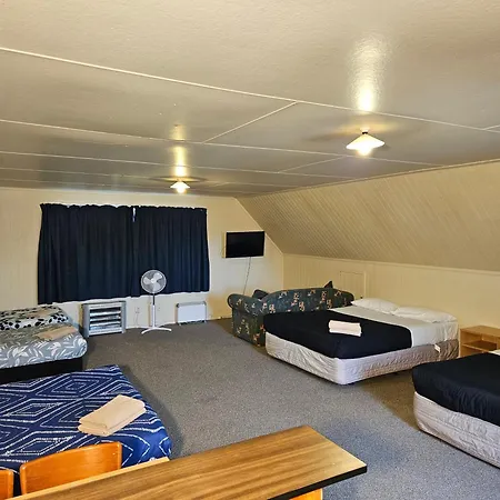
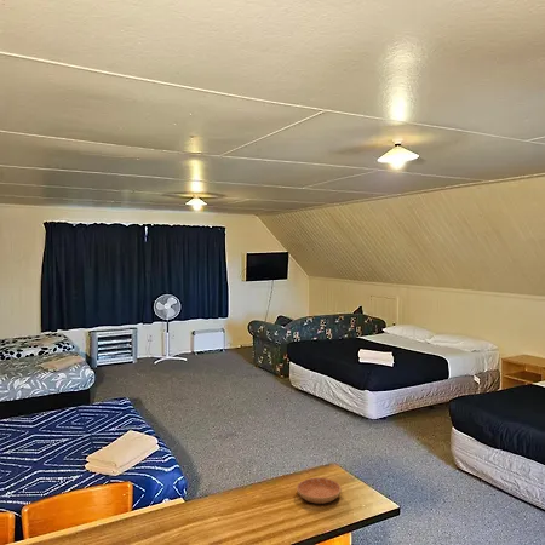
+ saucer (319, 490)
